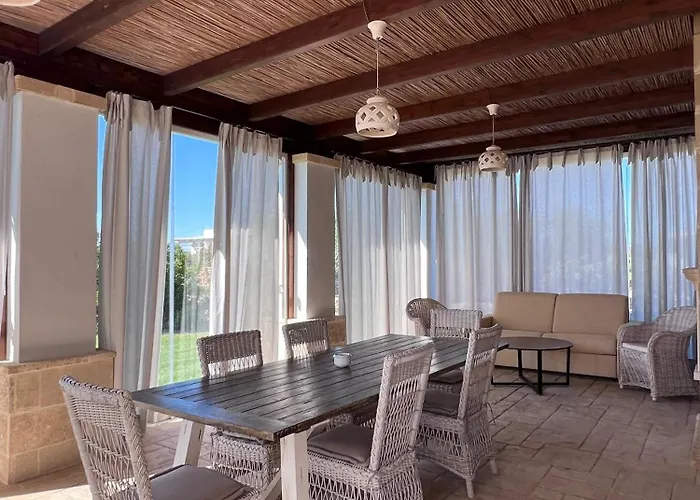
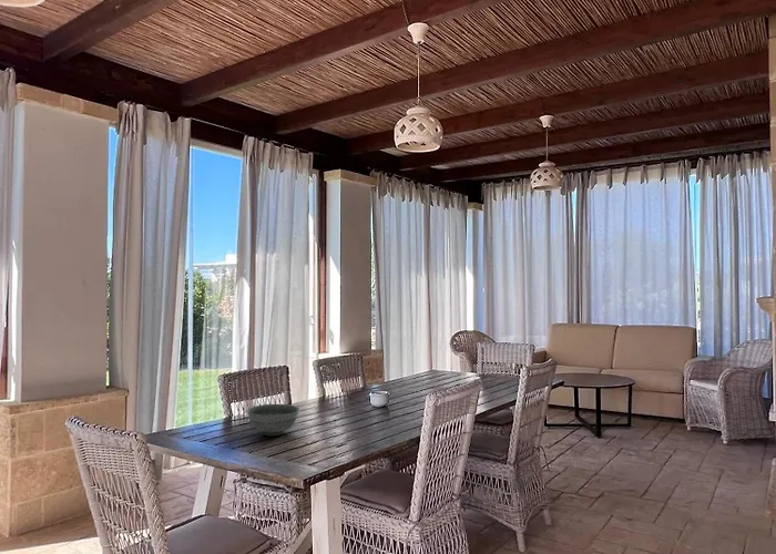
+ bowl (273, 420)
